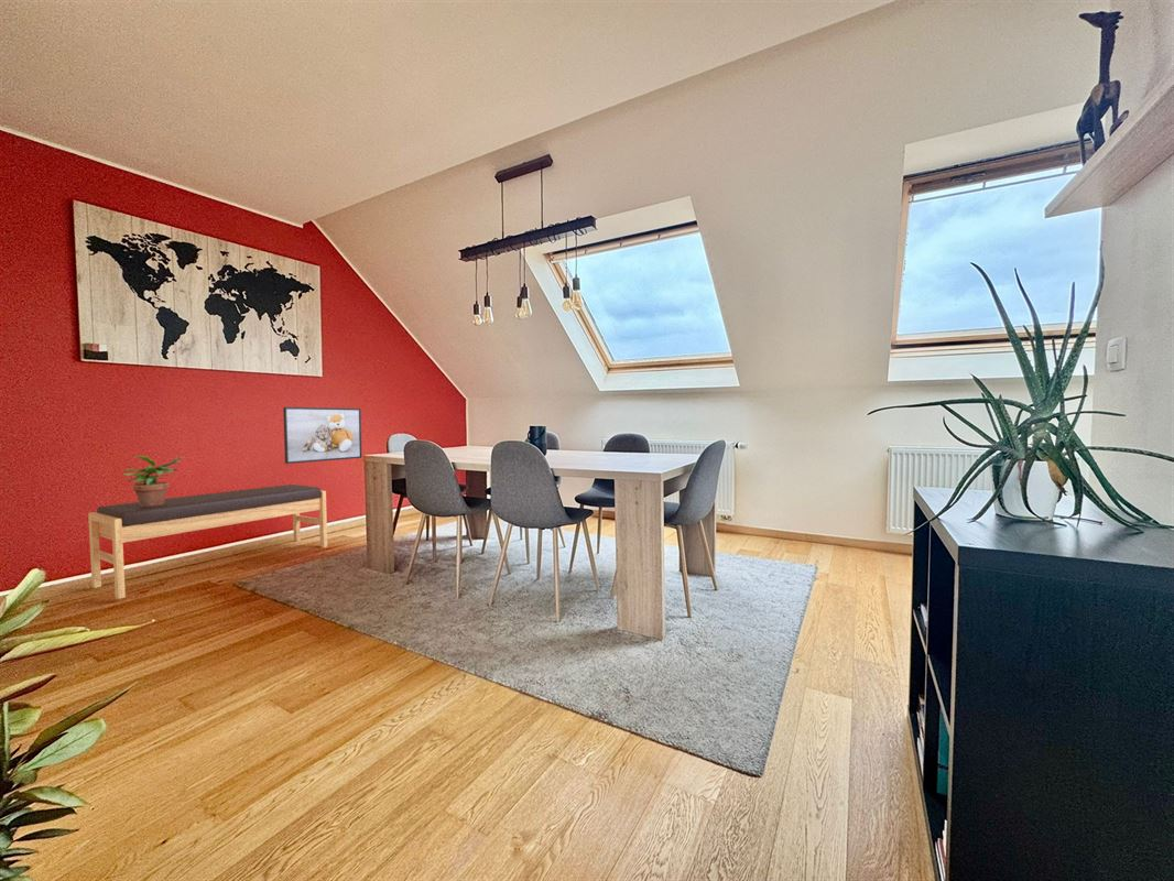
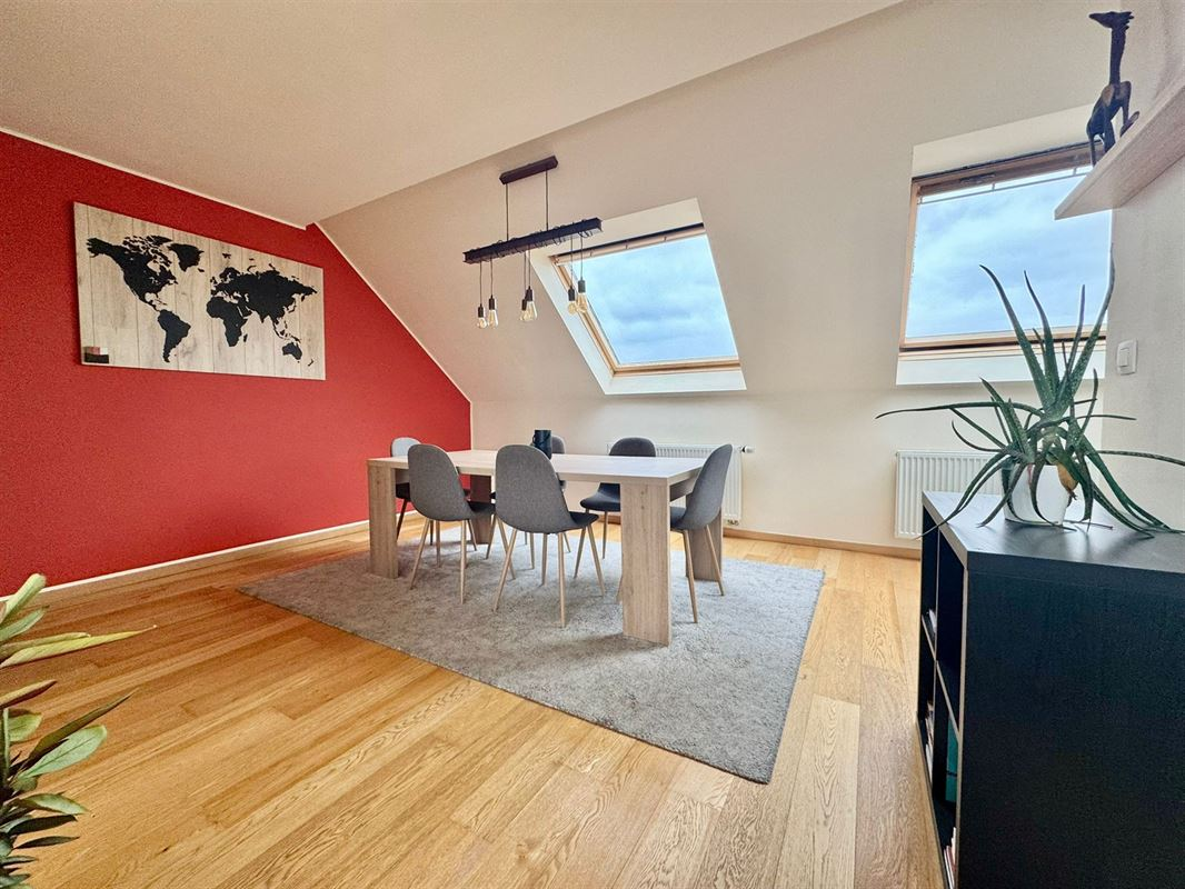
- bench (222, 525)
- potted plant (154, 479)
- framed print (325, 434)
